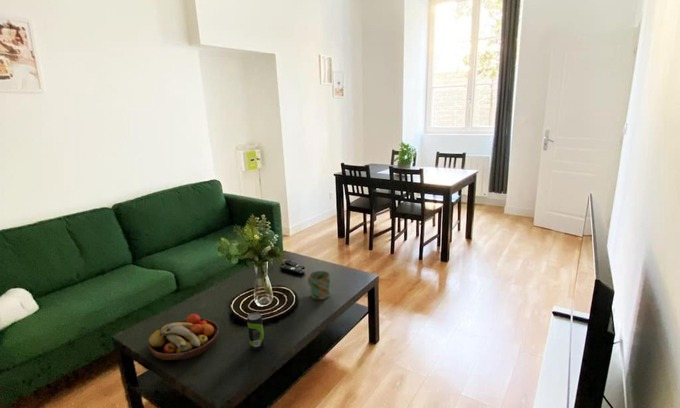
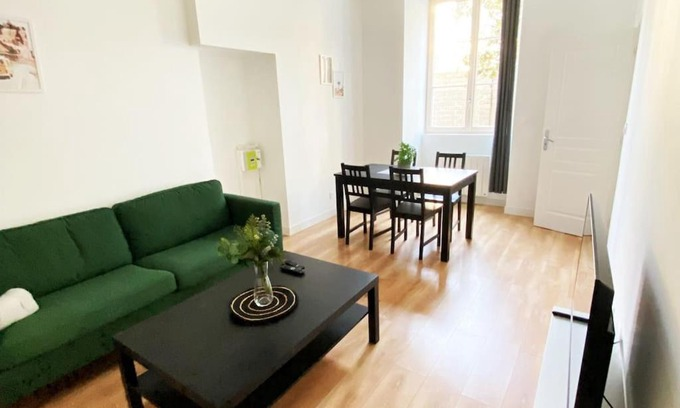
- mug (317, 284)
- beverage can (255, 331)
- fruit bowl (184, 333)
